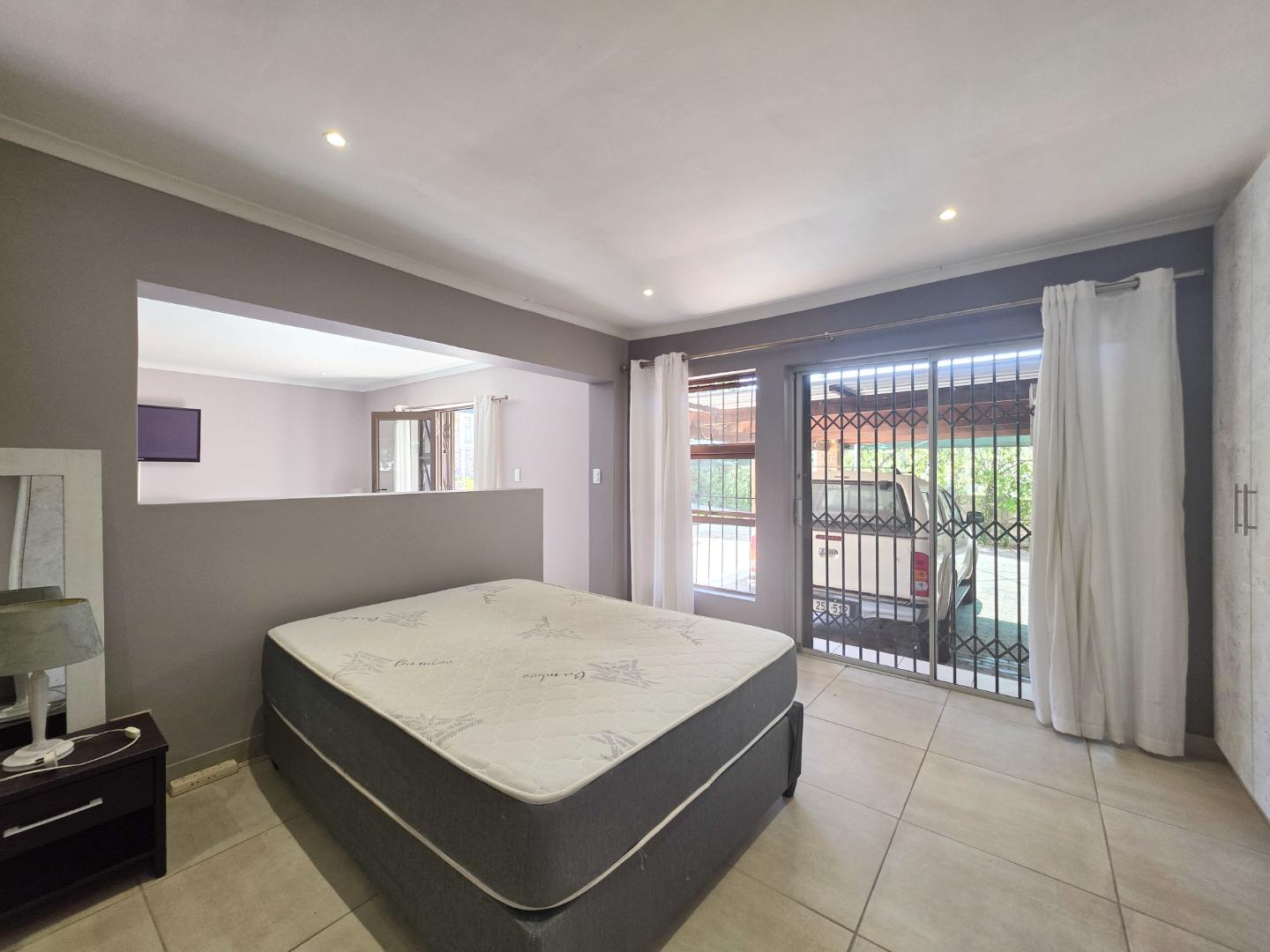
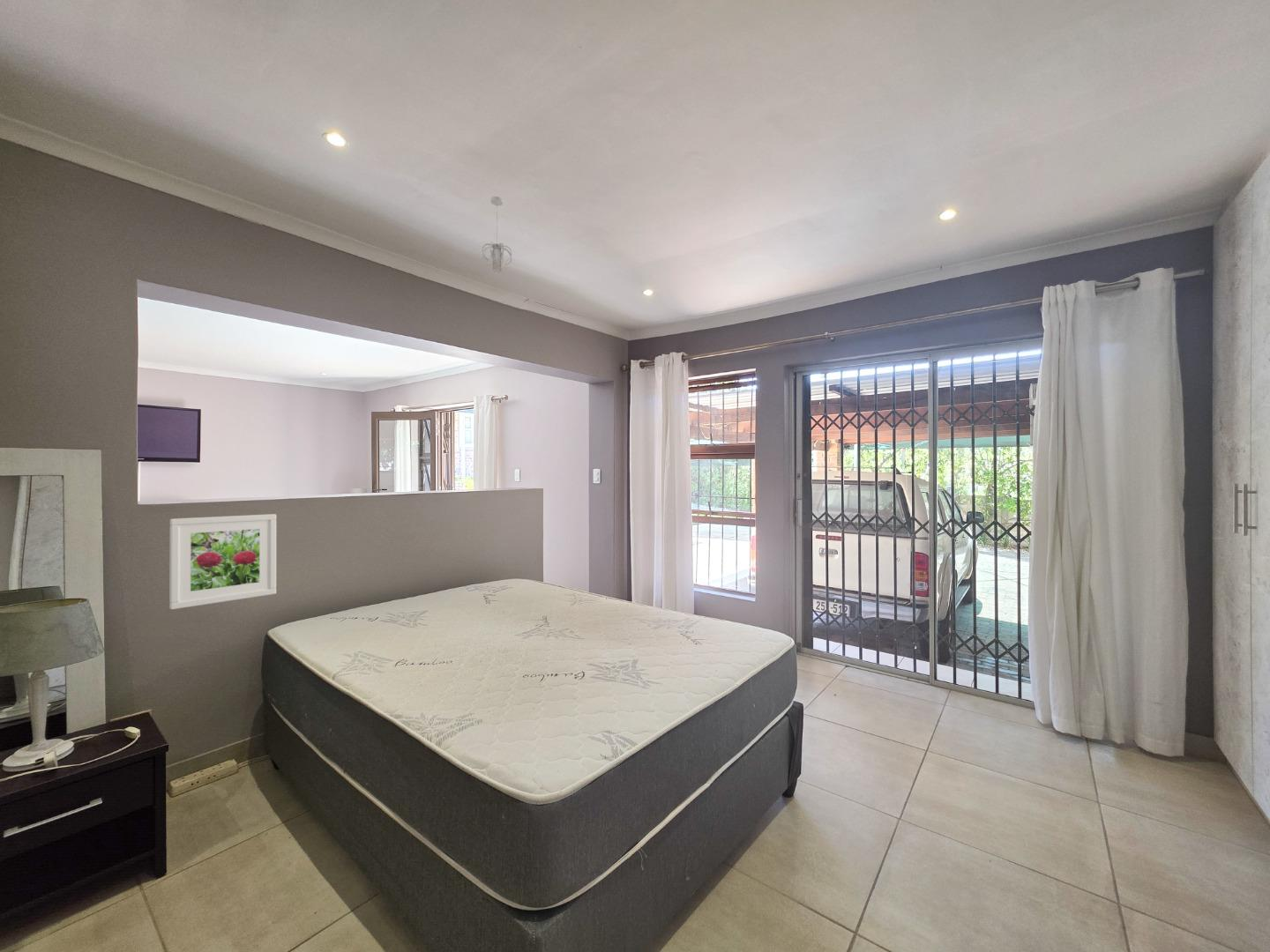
+ pendant light (497, 235)
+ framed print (226, 558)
